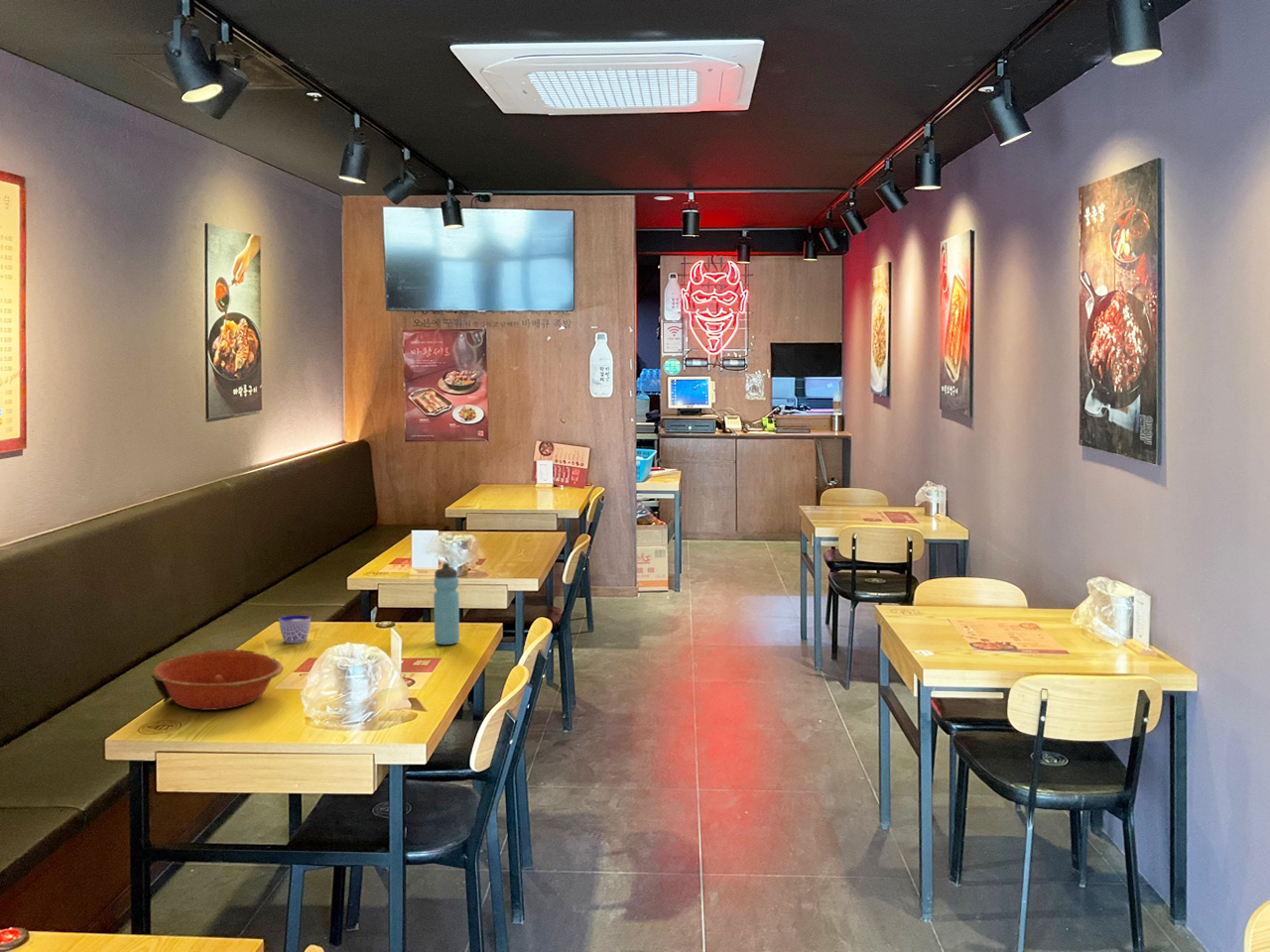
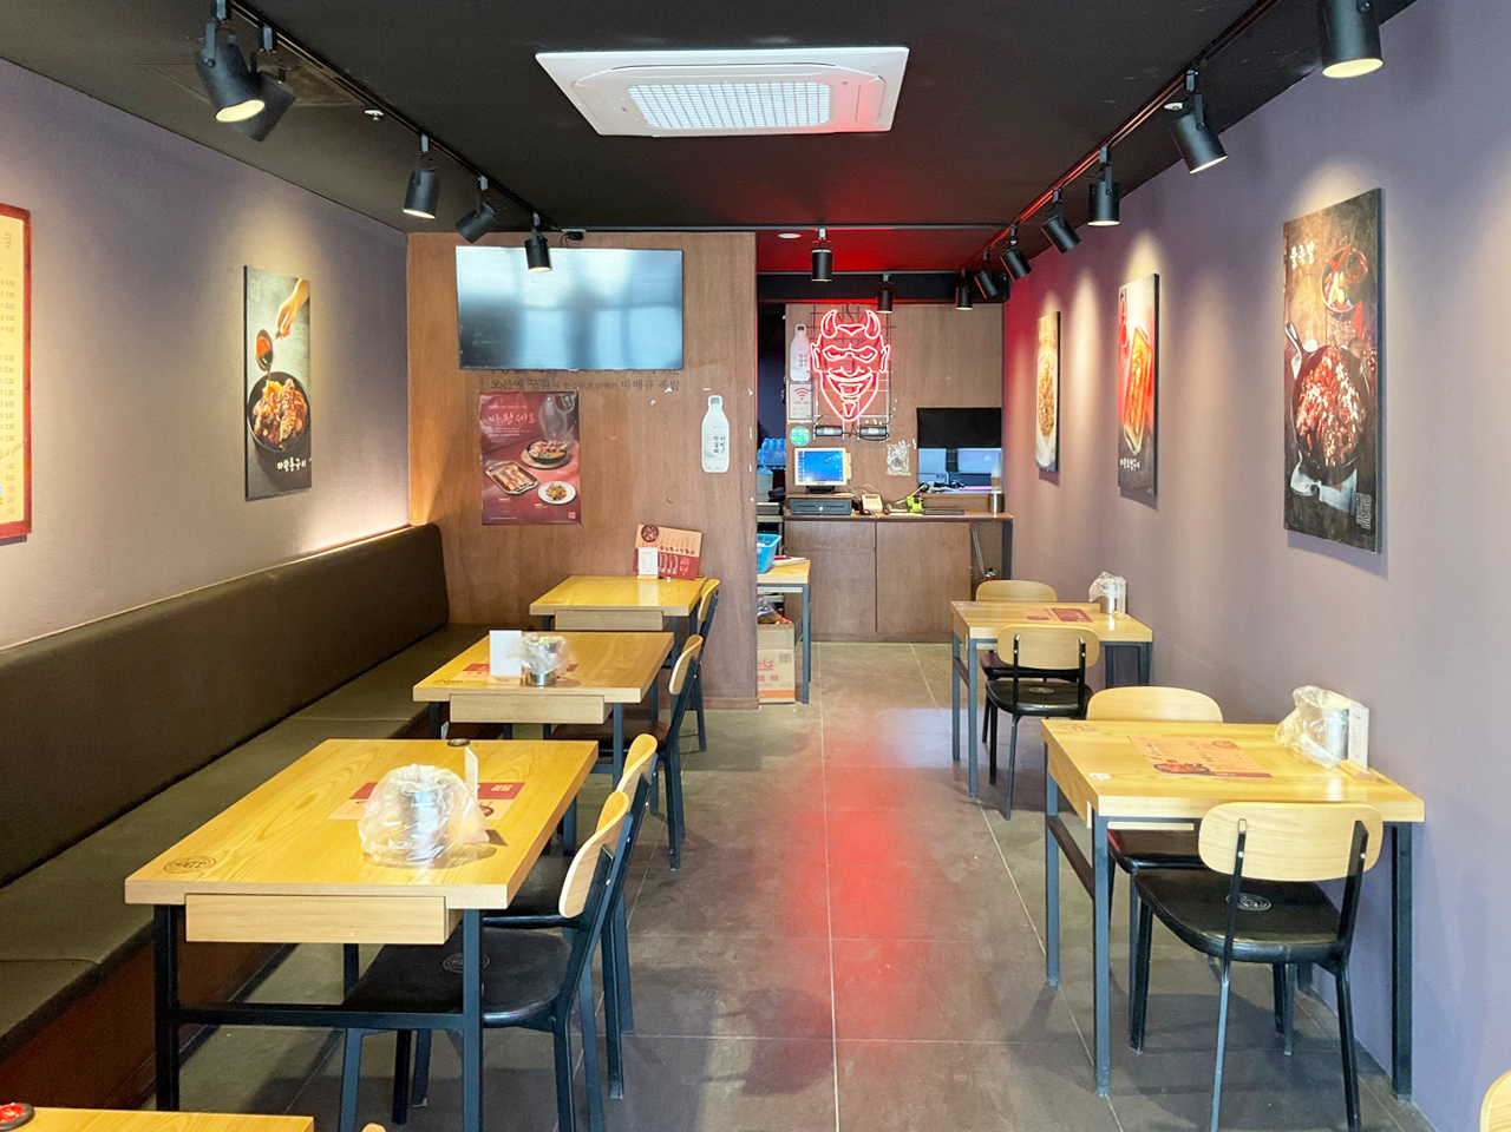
- bowl (219, 680)
- cup (297, 629)
- water bottle (446, 603)
